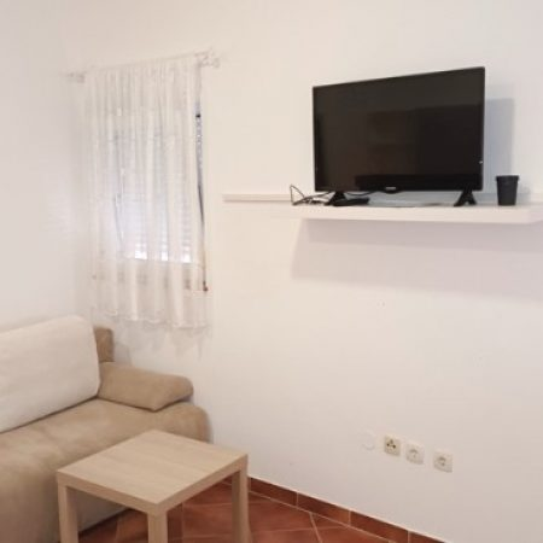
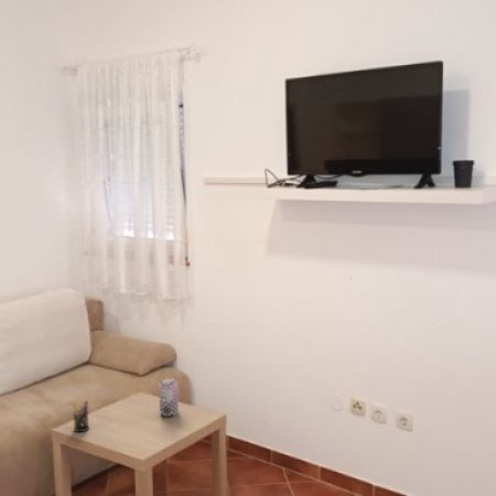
+ beer can (168, 397)
+ pen holder (82, 413)
